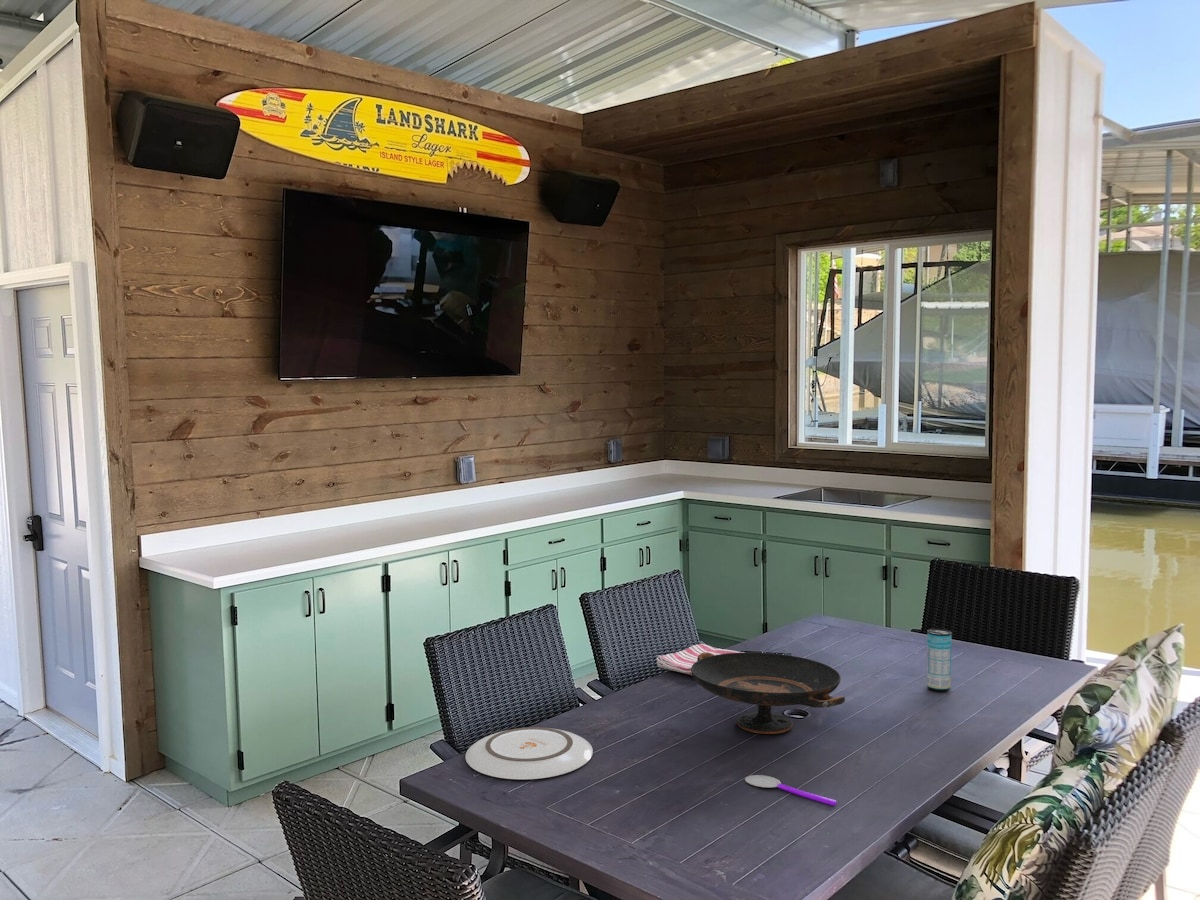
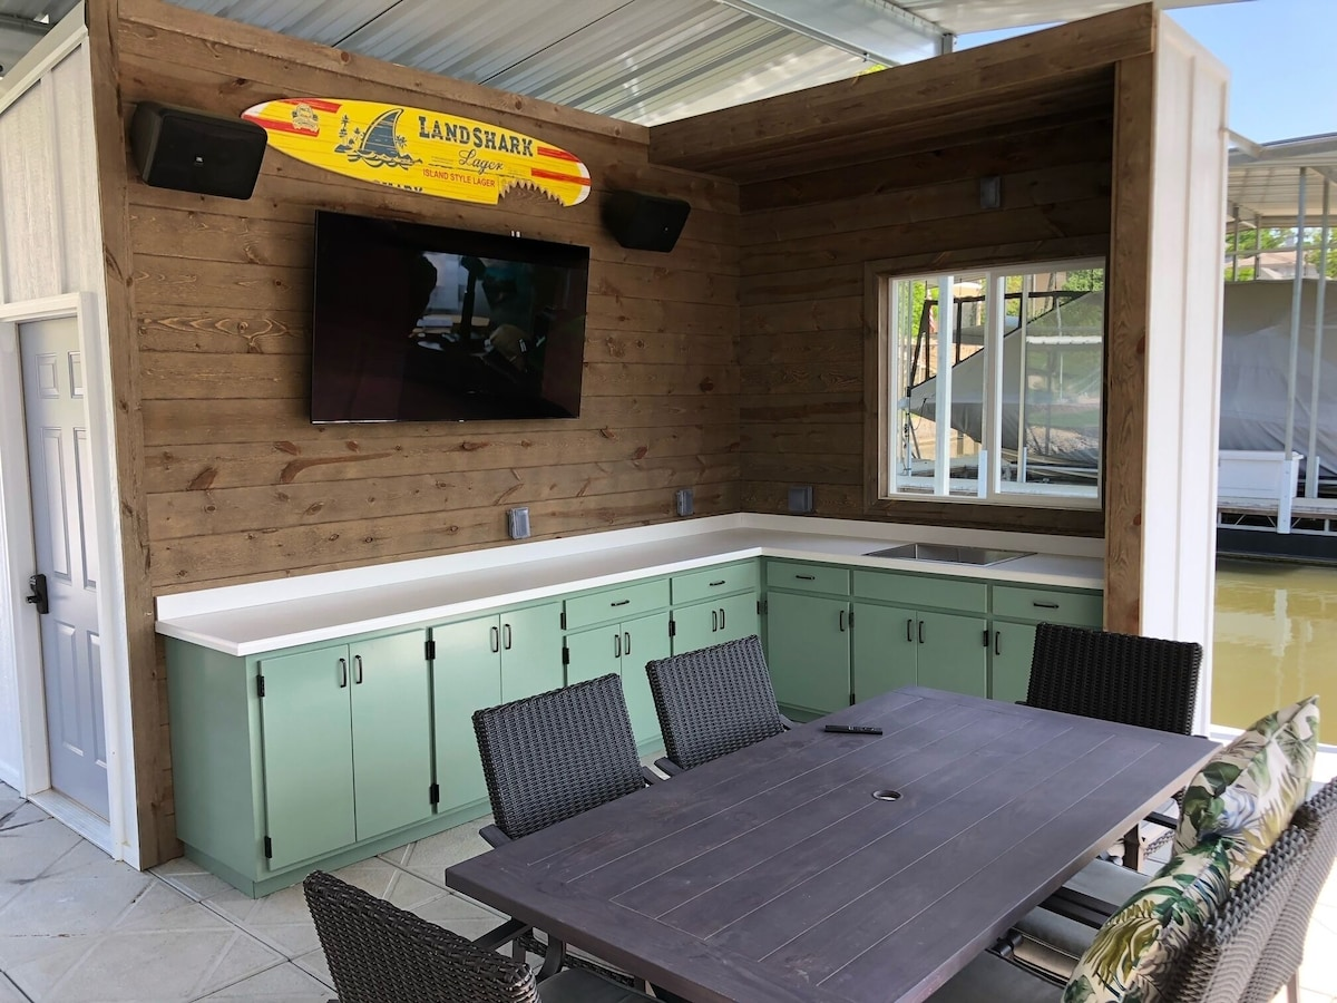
- dish towel (699, 654)
- plate (529, 748)
- spoon (789, 788)
- beverage can (938, 660)
- decorative bowl (765, 696)
